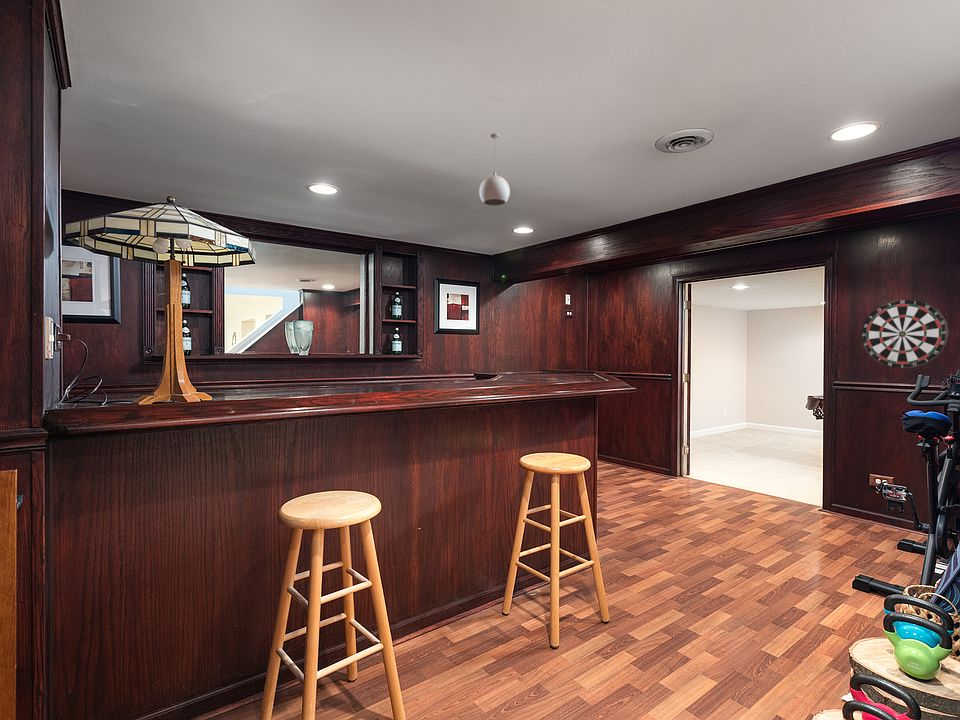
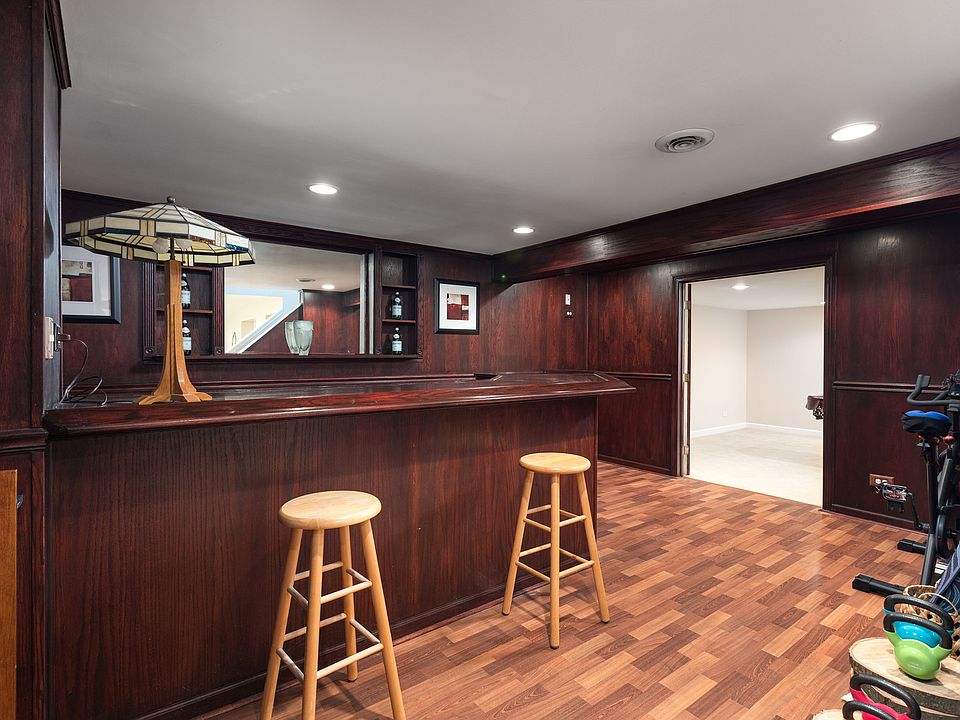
- pendant light (494, 168)
- dartboard (902, 334)
